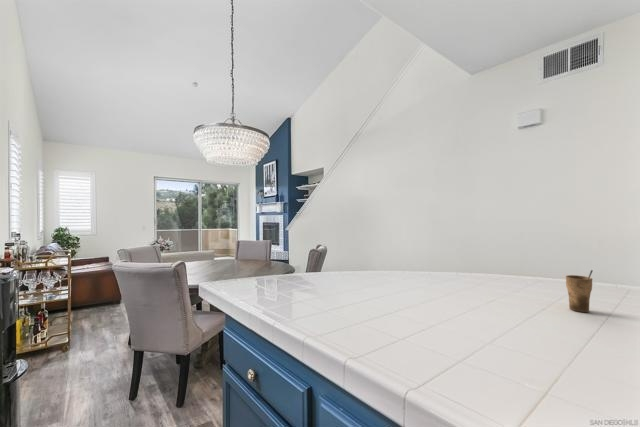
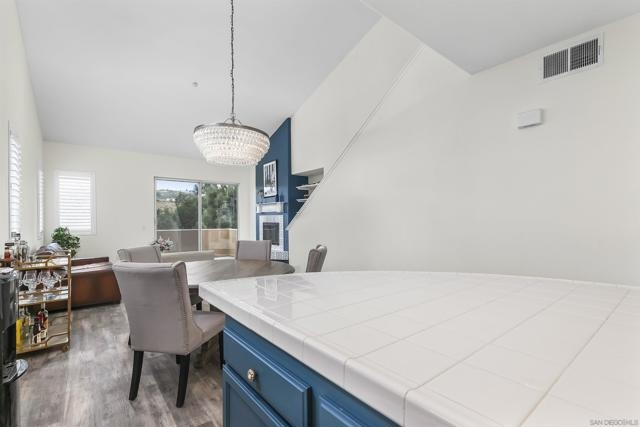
- cup (579, 289)
